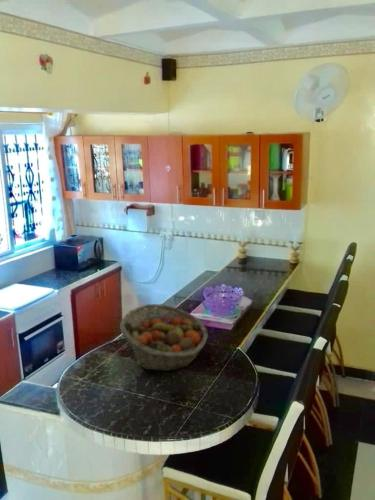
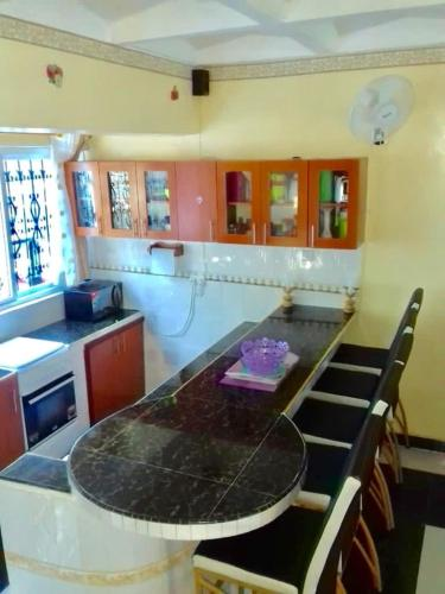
- fruit basket (164, 335)
